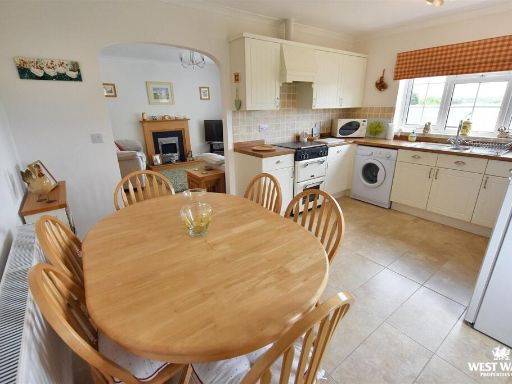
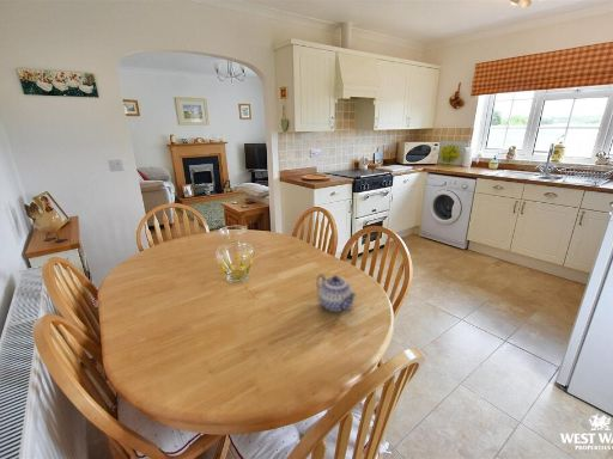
+ teapot (334, 290)
